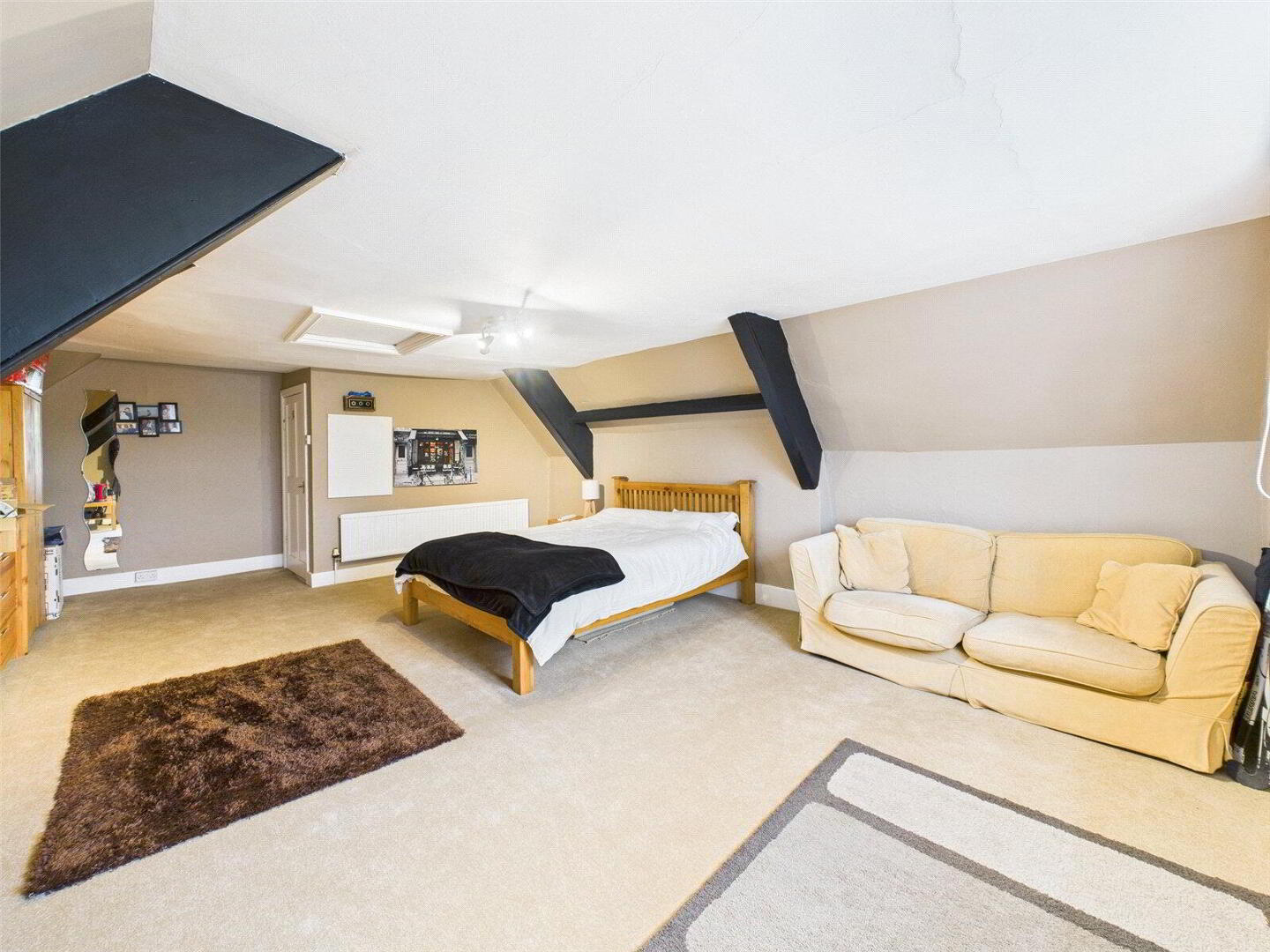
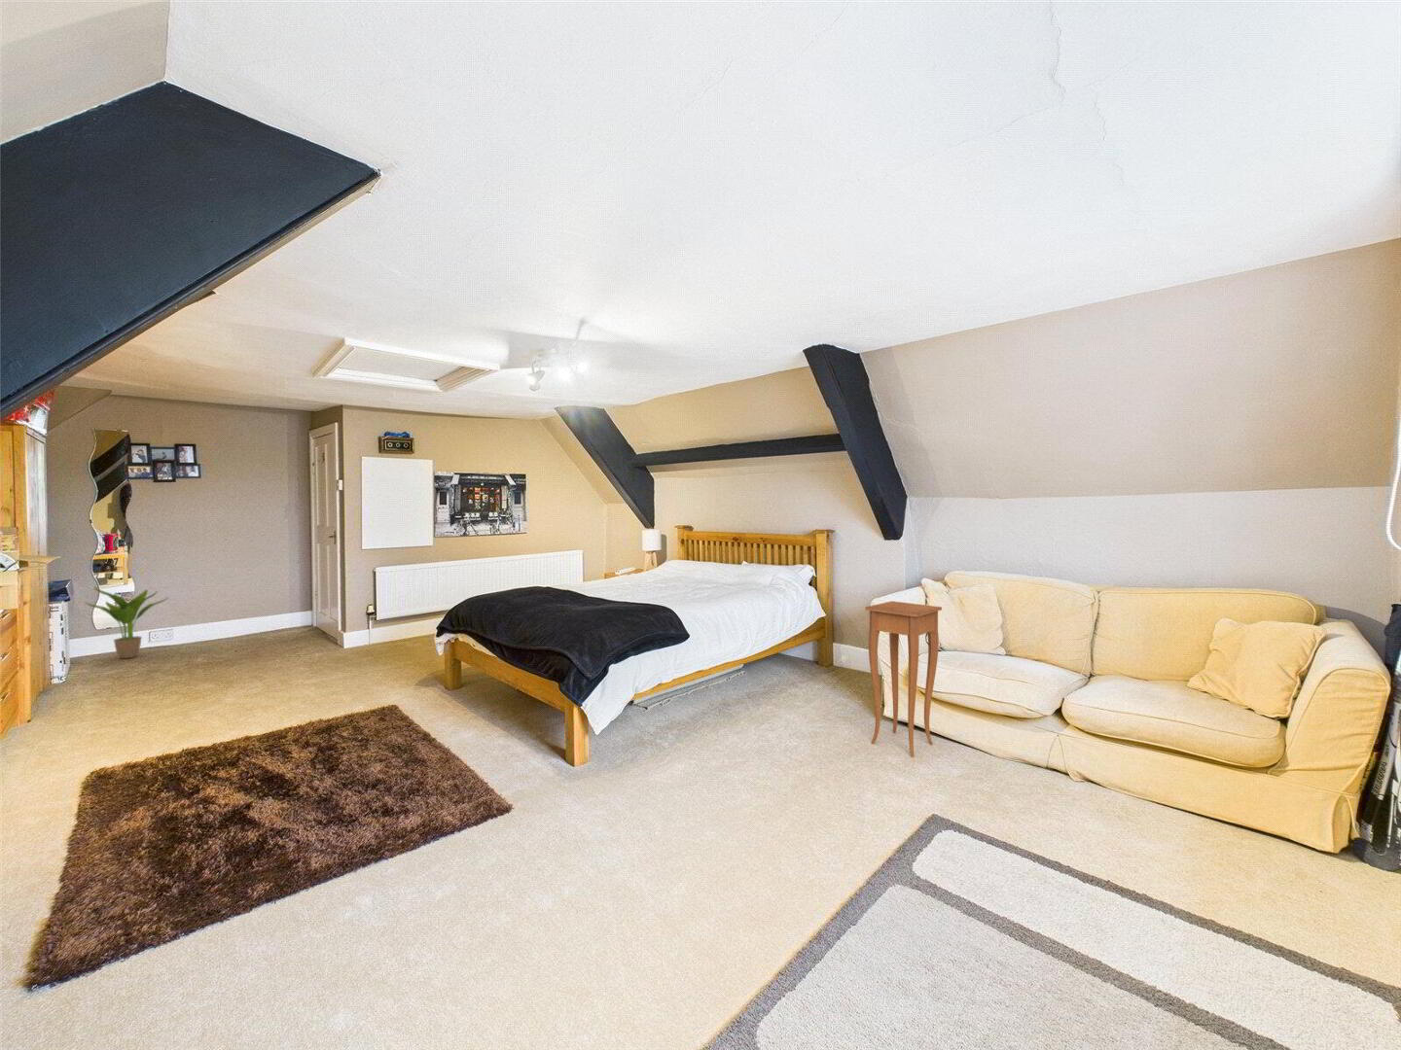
+ side table (897, 675)
+ potted plant (130, 620)
